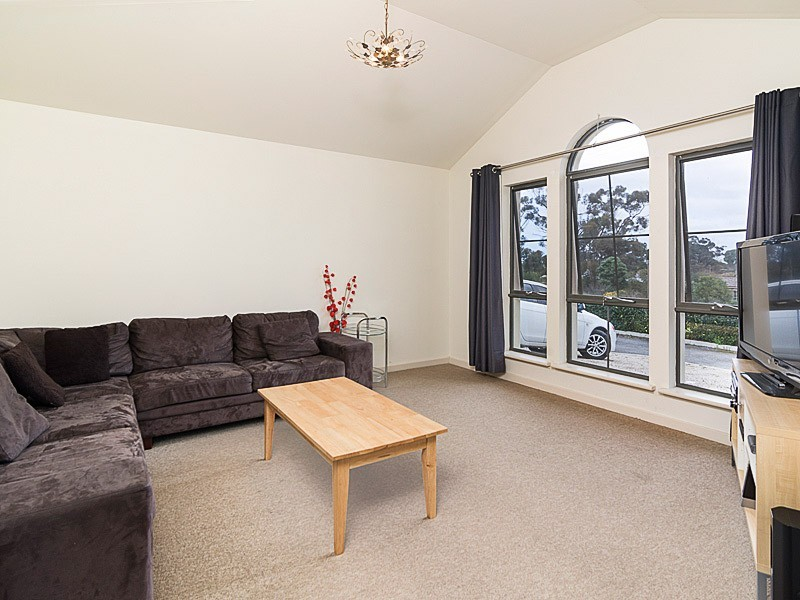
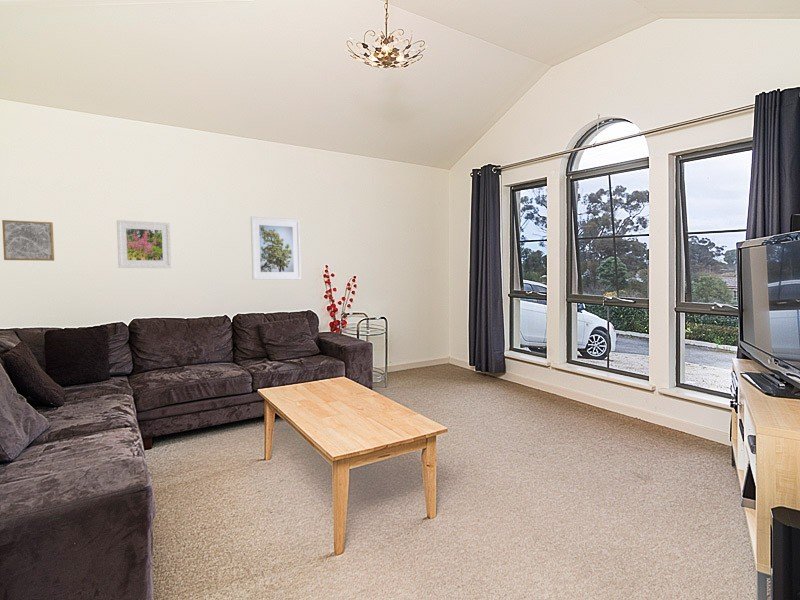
+ wall art (29, 240)
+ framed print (276, 249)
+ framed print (144, 244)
